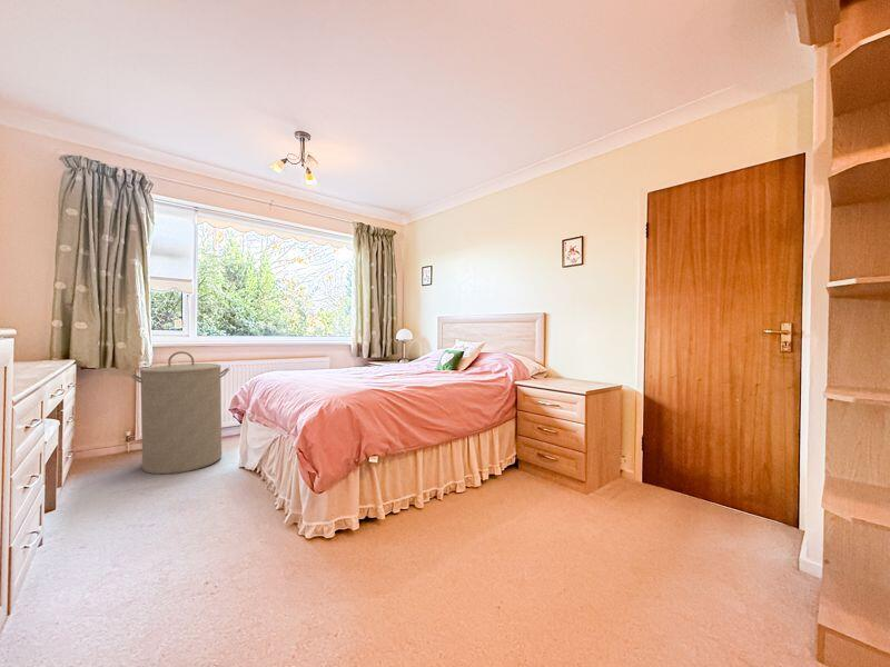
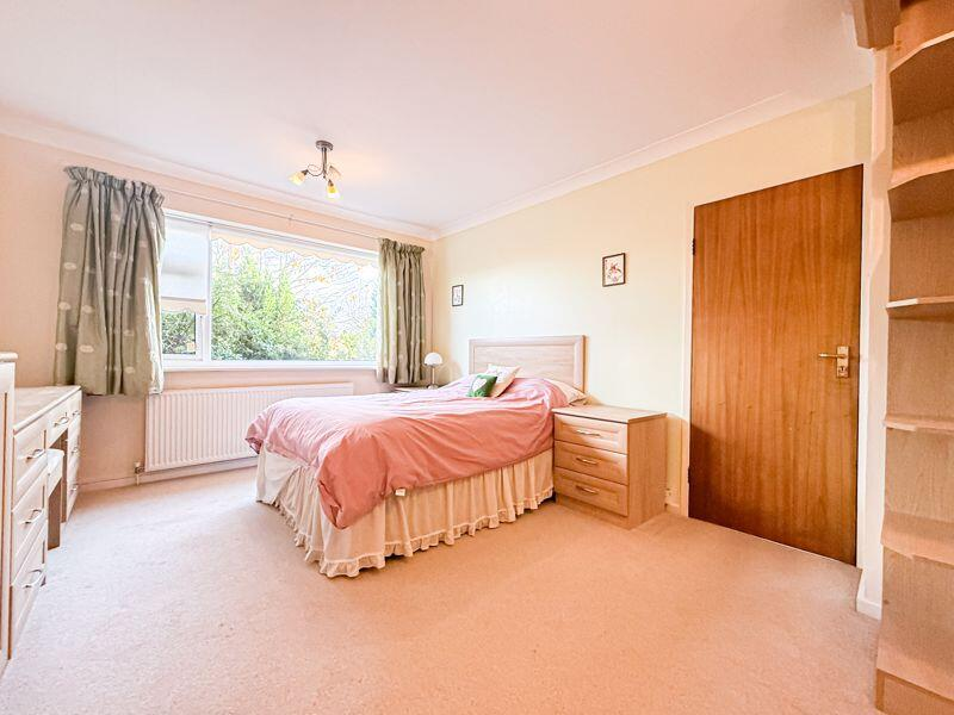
- laundry hamper (182, 407)
